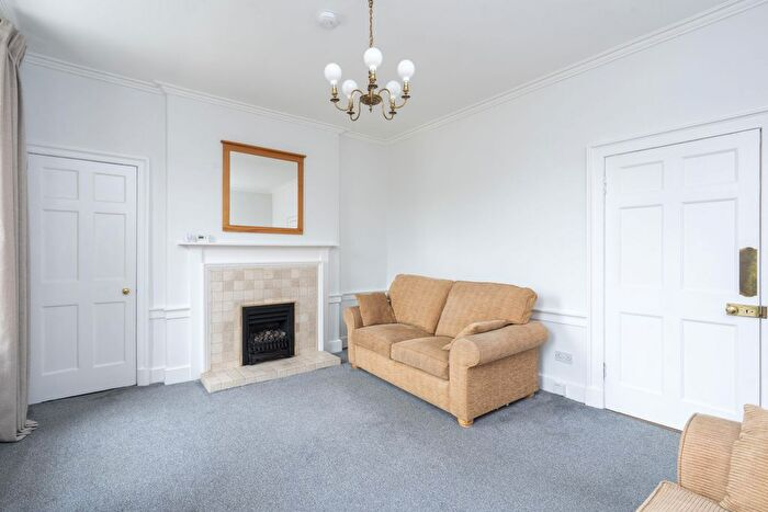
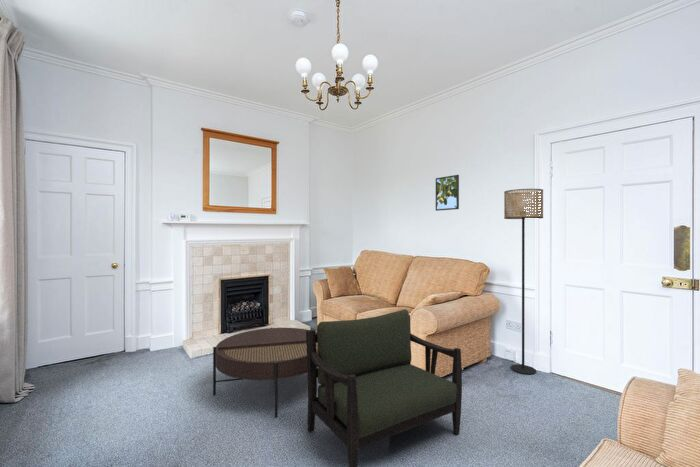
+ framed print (446, 193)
+ armchair (384, 377)
+ floor lamp (523, 280)
+ coffee table (273, 365)
